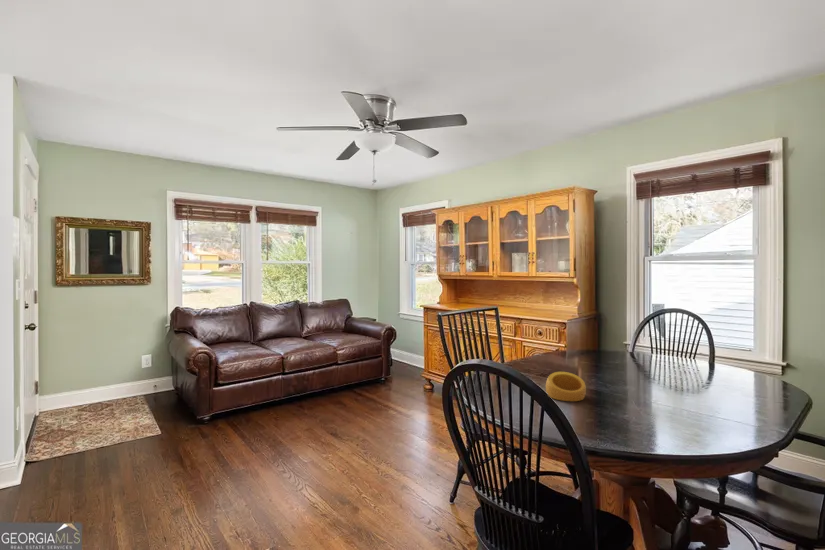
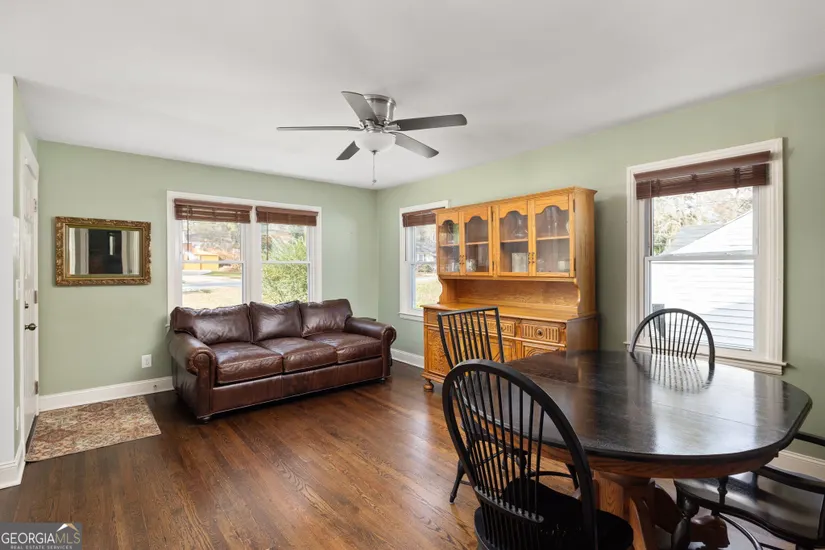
- ring (565, 385)
